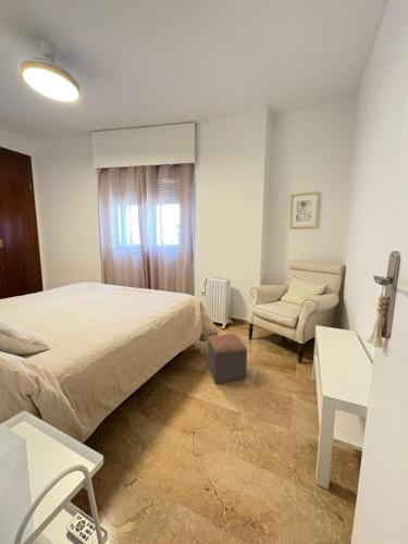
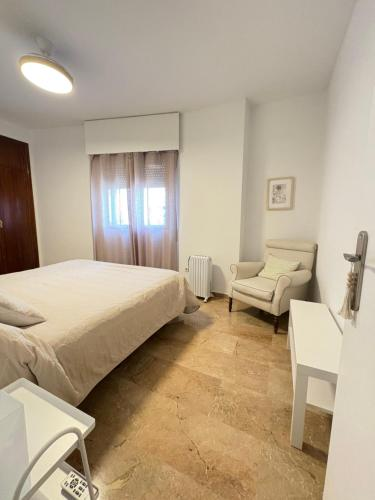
- footstool (225, 356)
